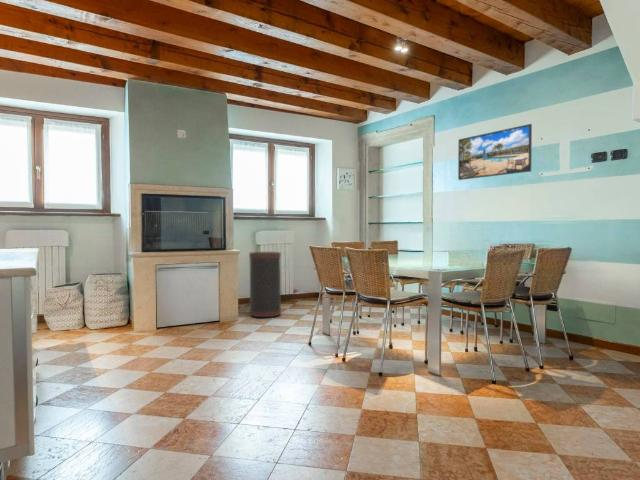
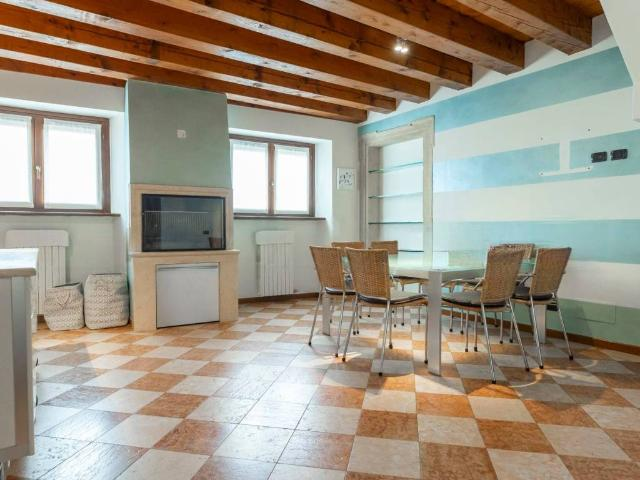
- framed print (492, 154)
- trash can (265, 284)
